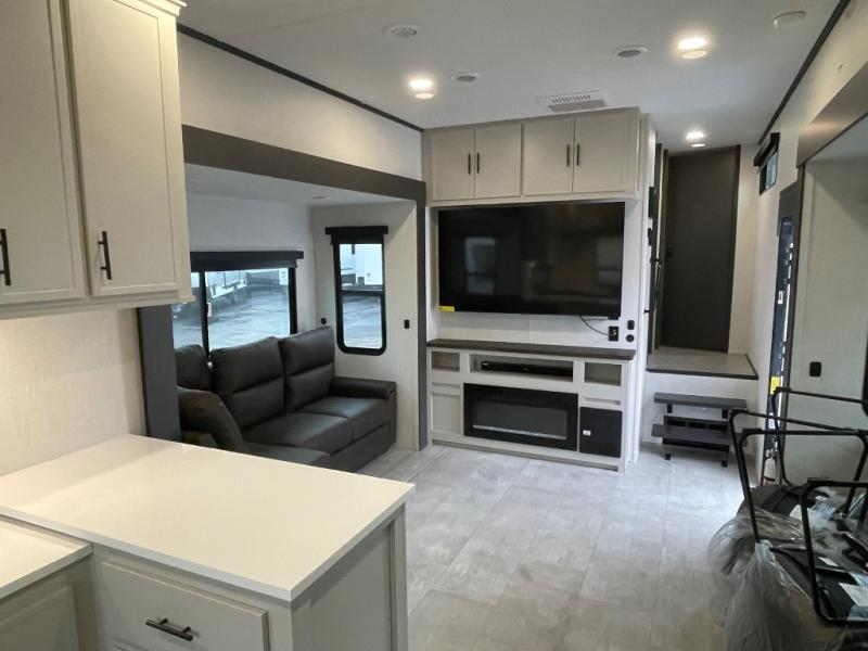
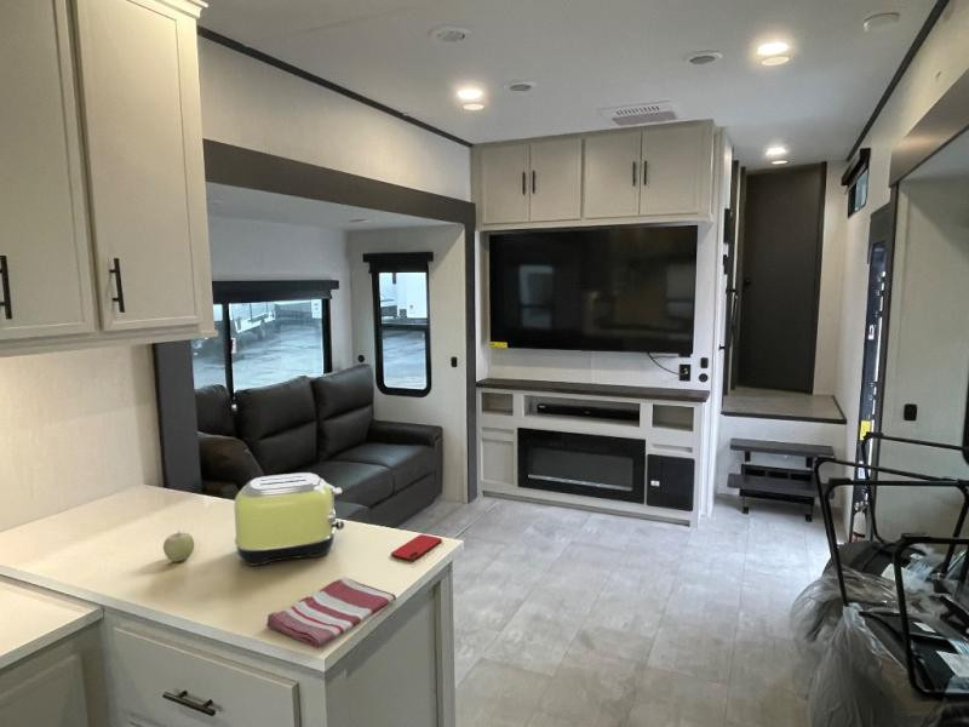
+ fruit (178, 544)
+ smartphone (417, 546)
+ toaster (289, 515)
+ dish towel (333, 608)
